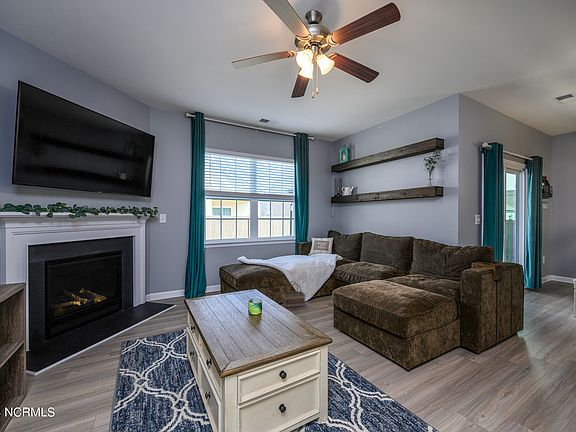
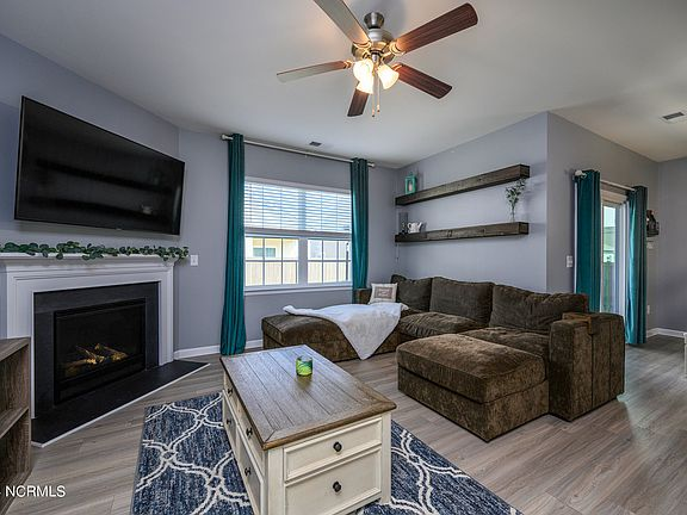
- basket (293, 293)
